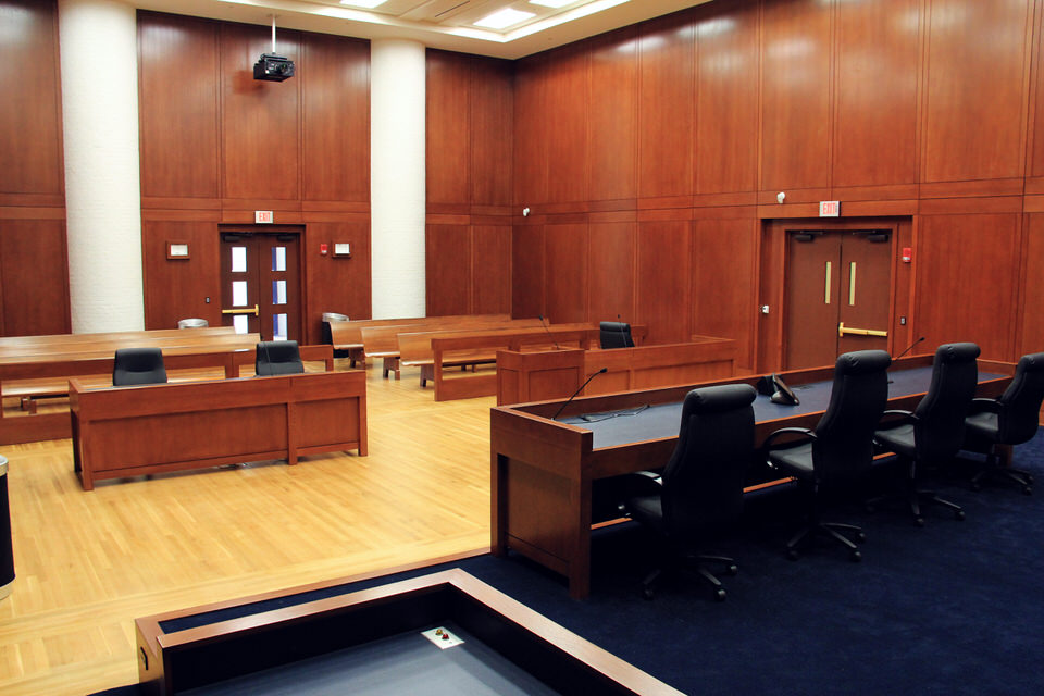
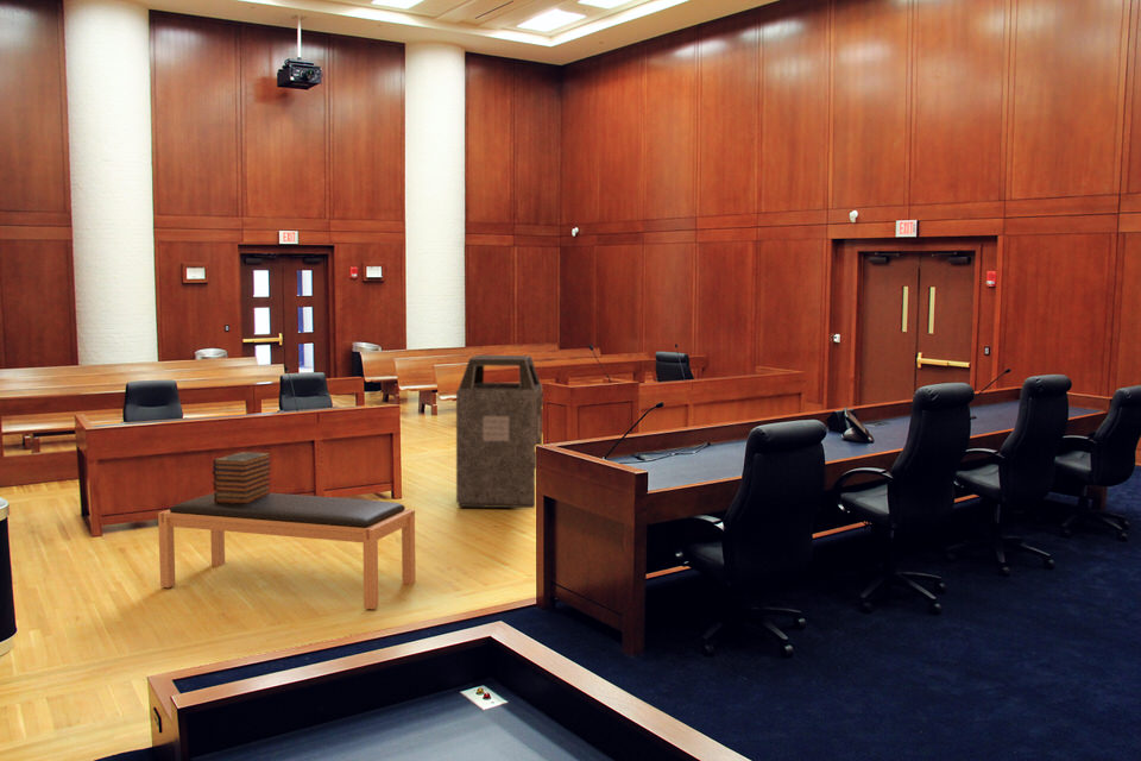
+ trash can (500, 428)
+ bench (288, 535)
+ book stack (242, 477)
